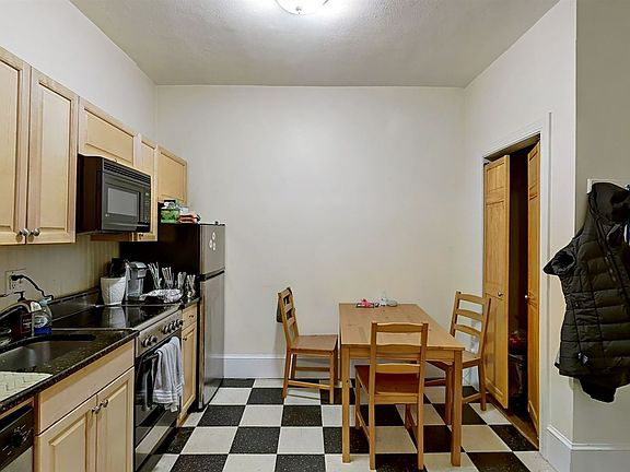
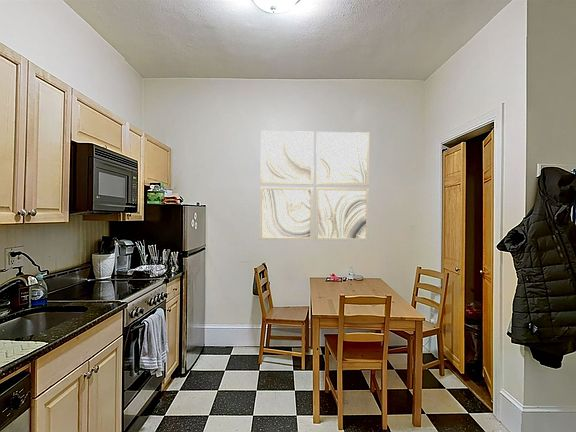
+ wall art (316, 184)
